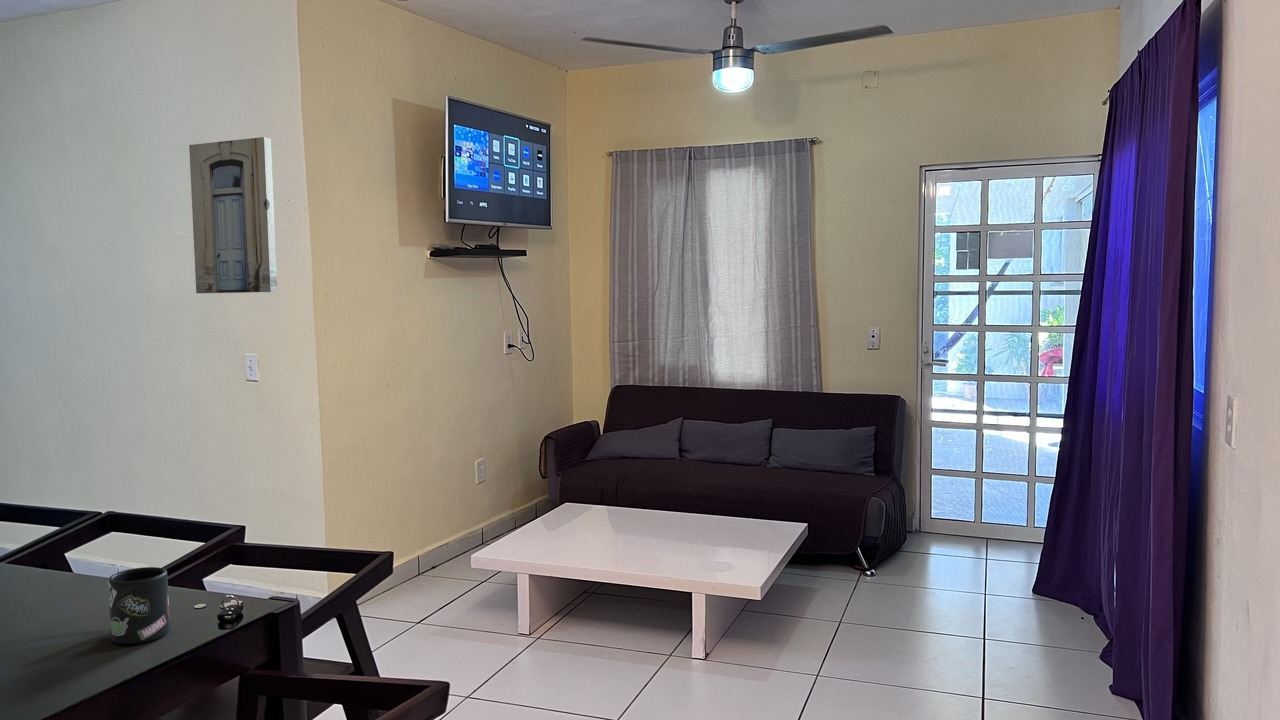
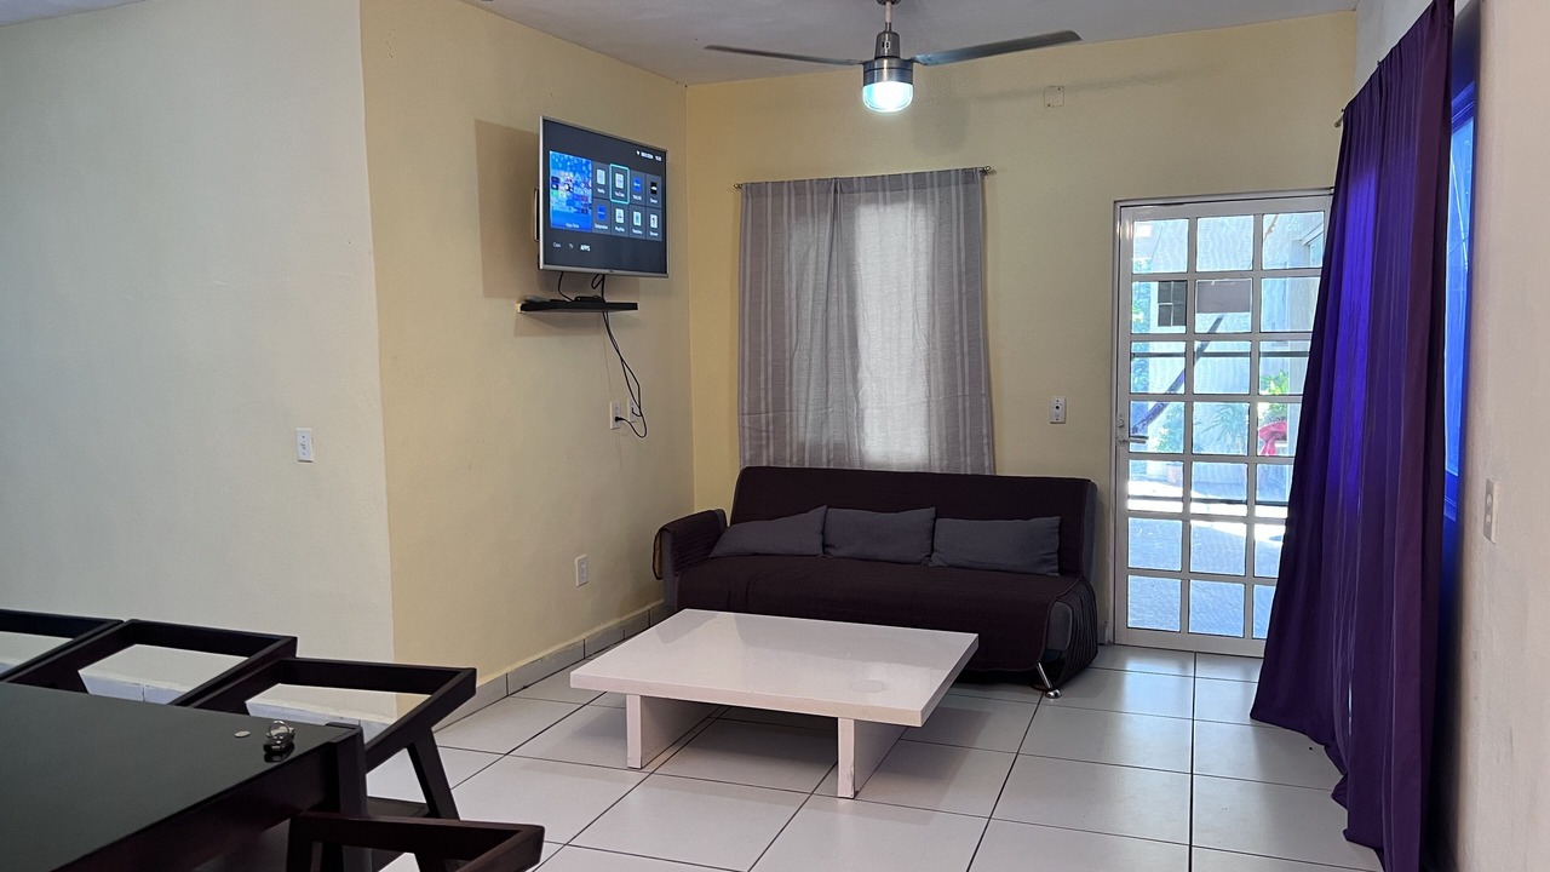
- wall art (232, 217)
- mug (136, 601)
